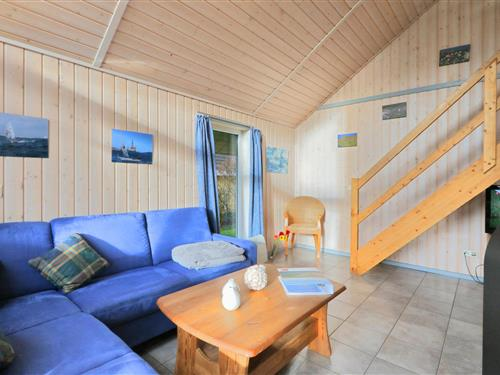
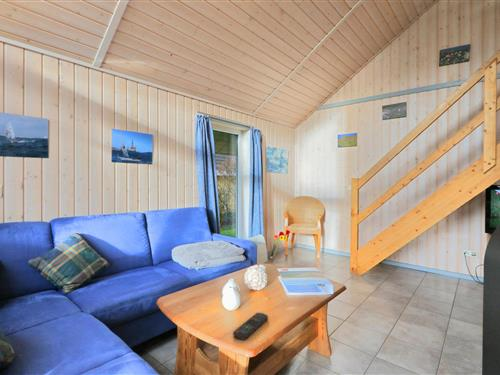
+ remote control (251, 324)
